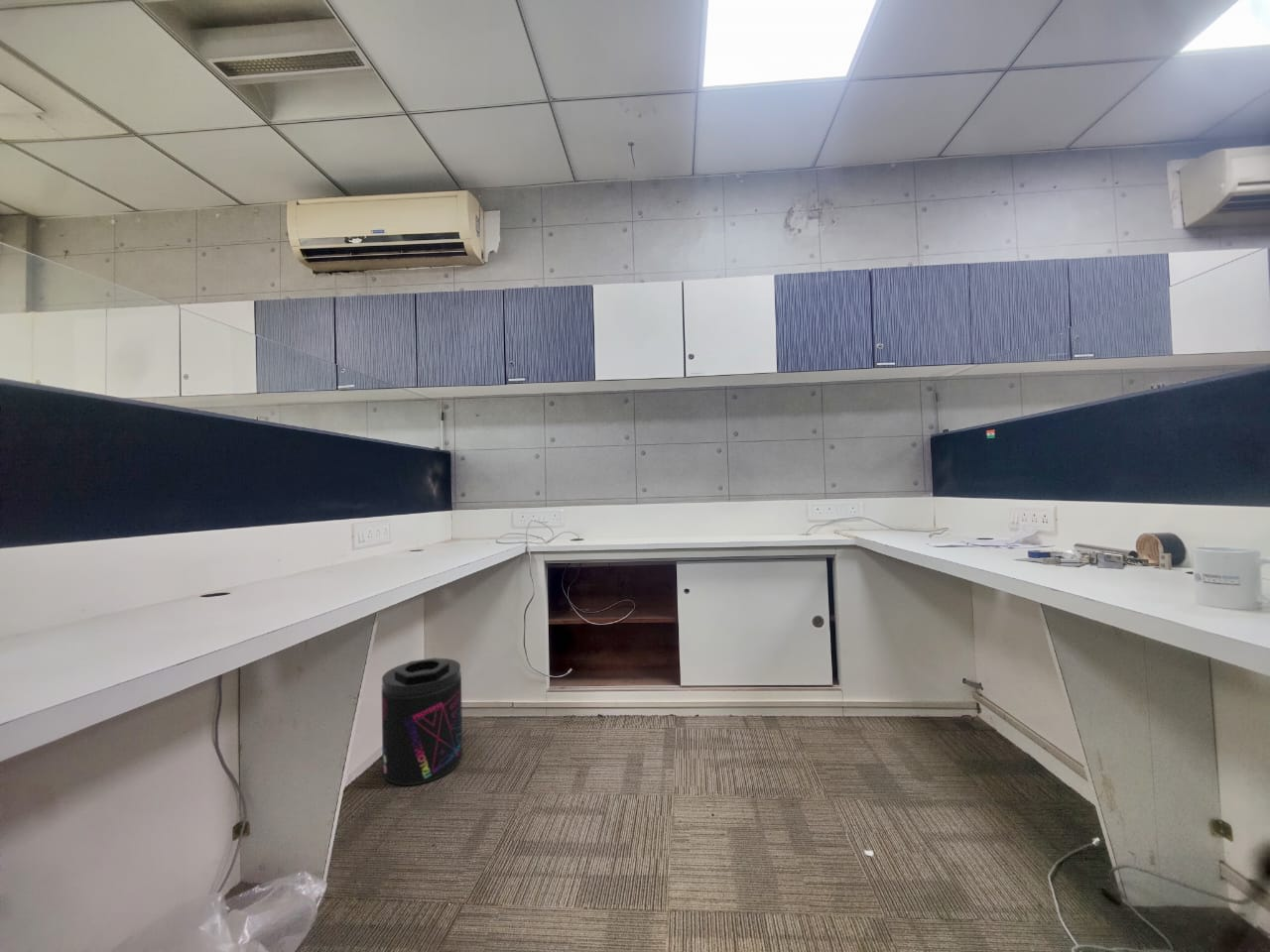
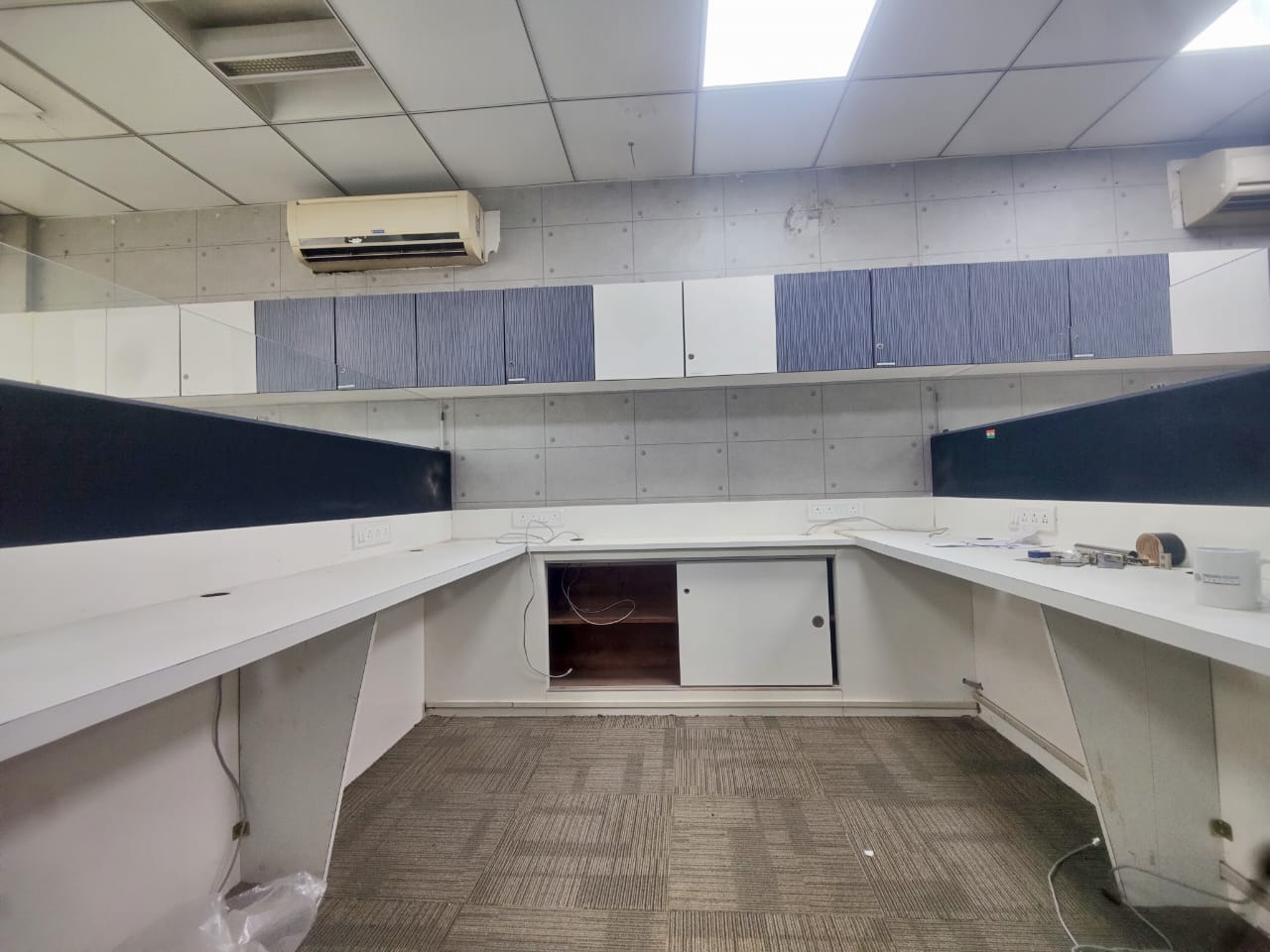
- supplement container (423, 715)
